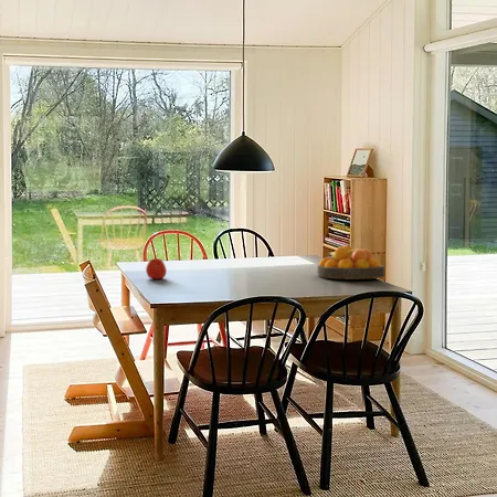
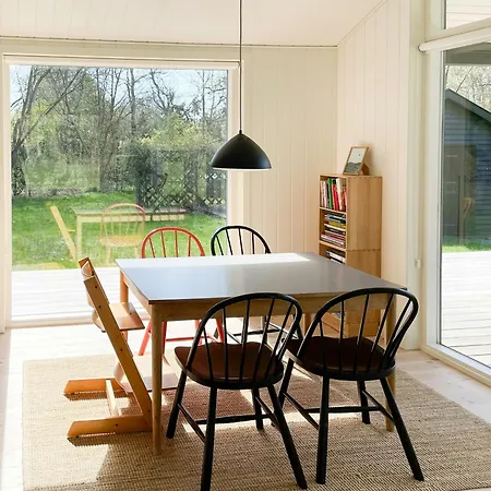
- fruit bowl (350, 261)
- apple (156, 267)
